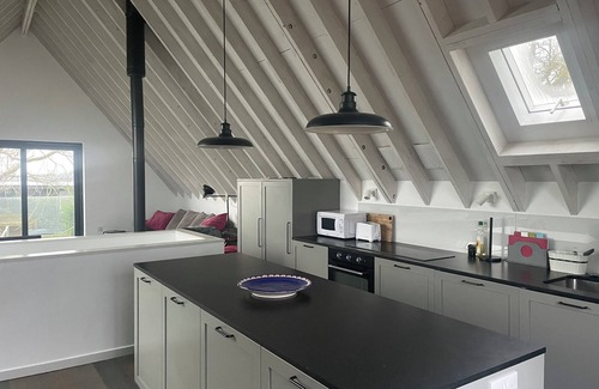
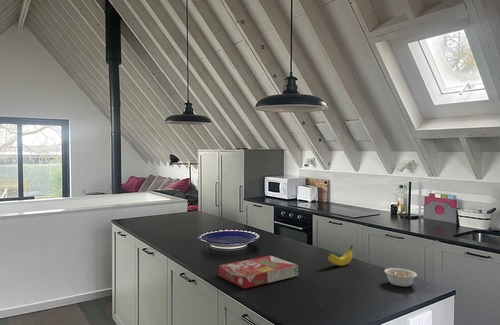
+ legume (401, 277)
+ banana (342, 256)
+ cereal box (258, 270)
